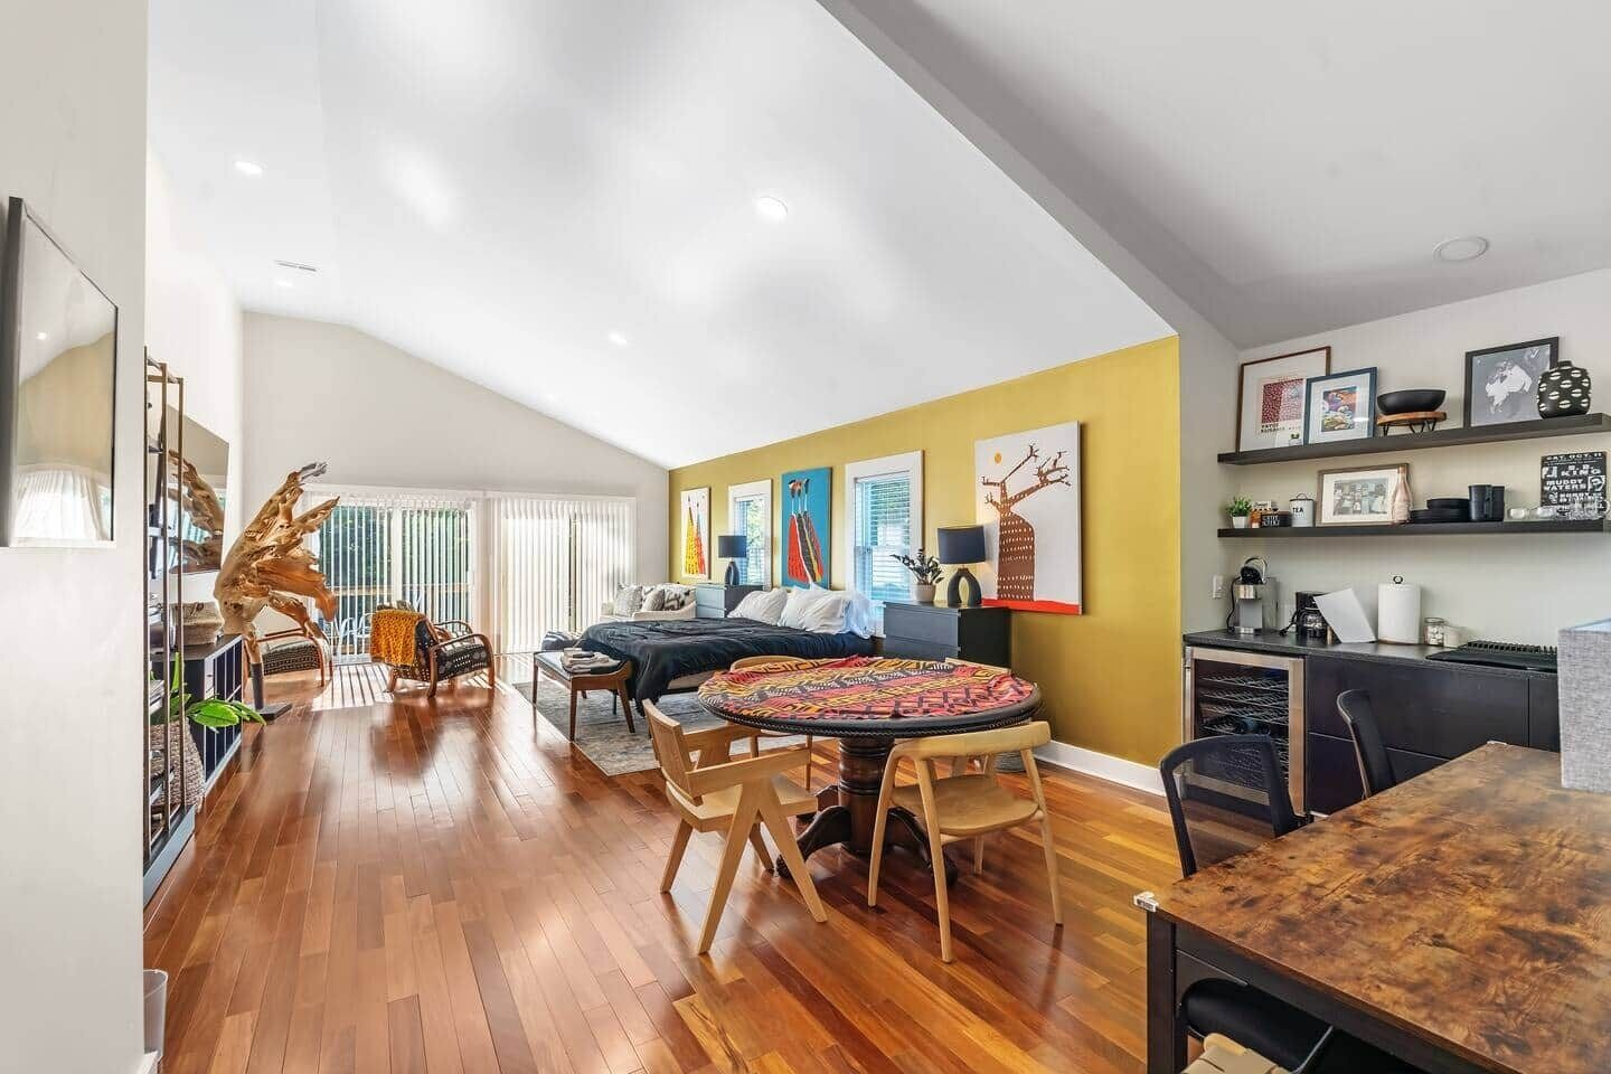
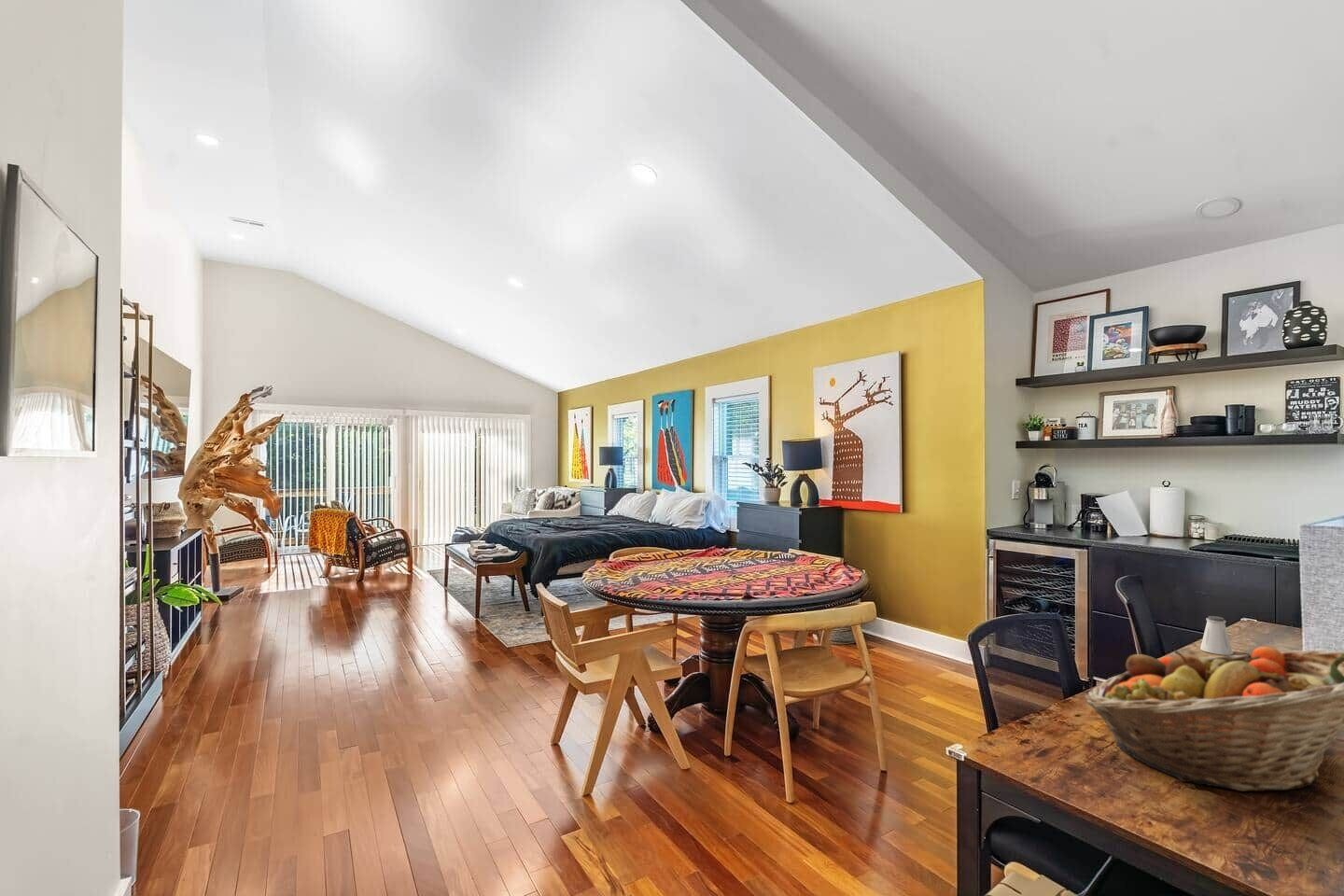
+ fruit basket (1222, 700)
+ saltshaker (1216, 634)
